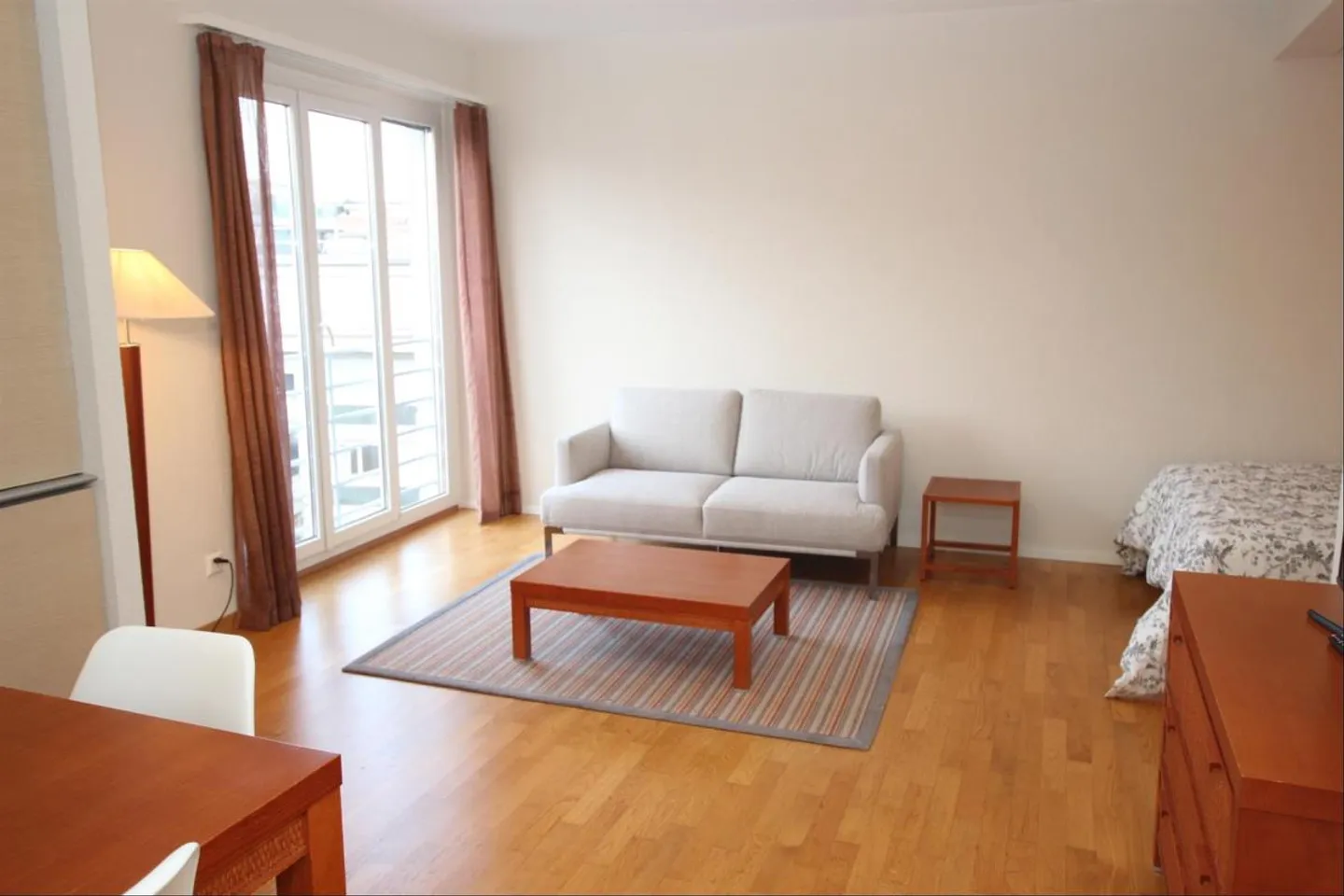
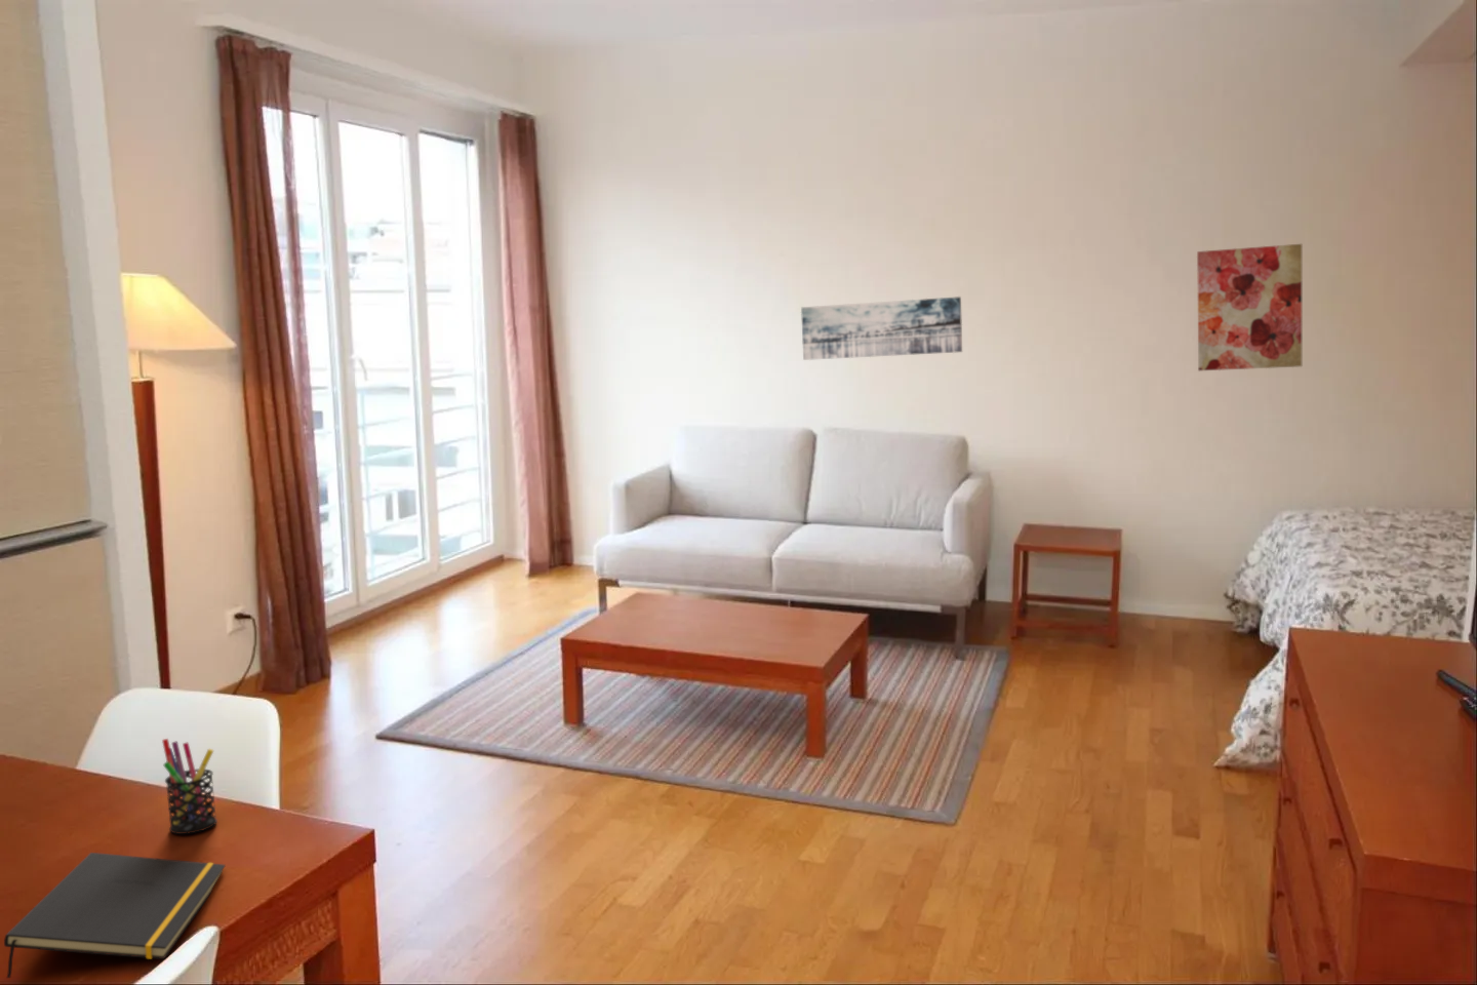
+ notepad (124, 901)
+ pen holder (184, 784)
+ wall art (1248, 308)
+ wall art (880, 329)
